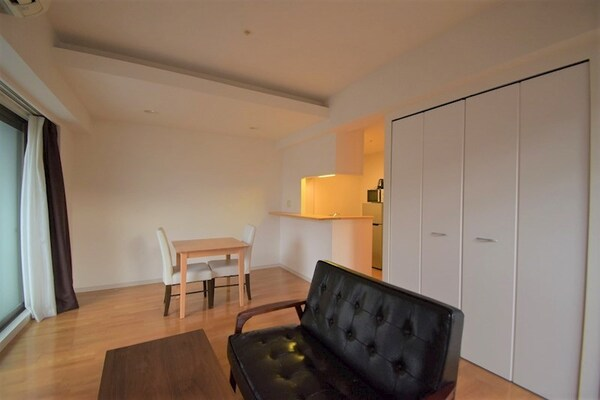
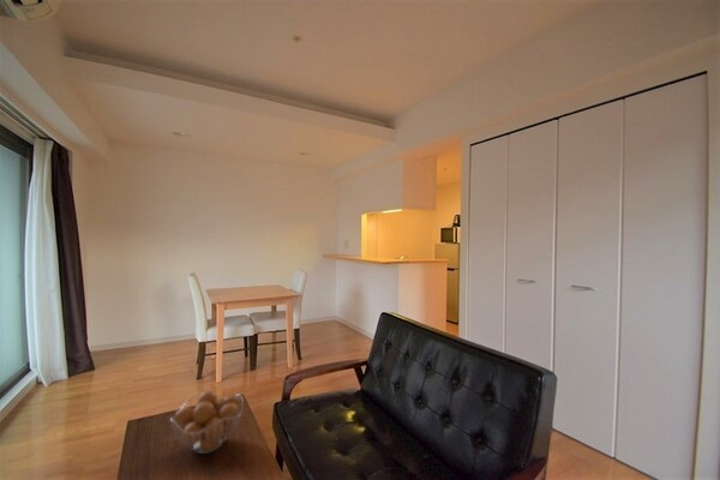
+ fruit basket (208, 420)
